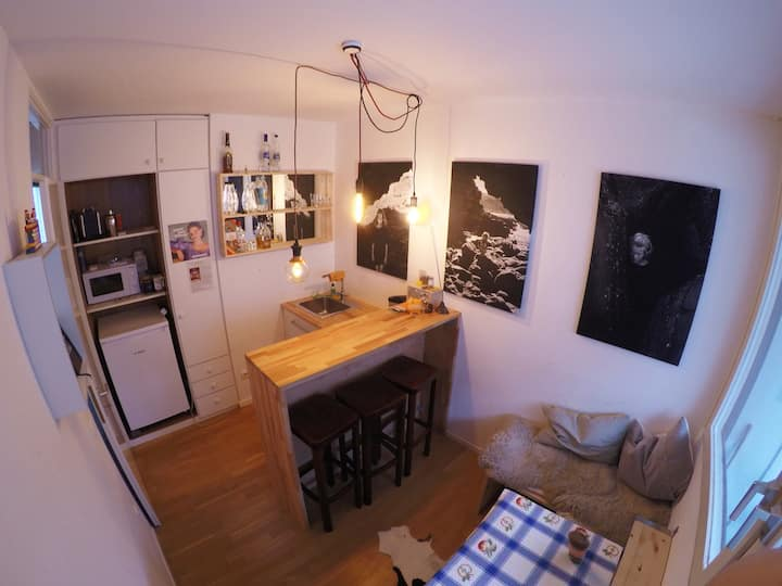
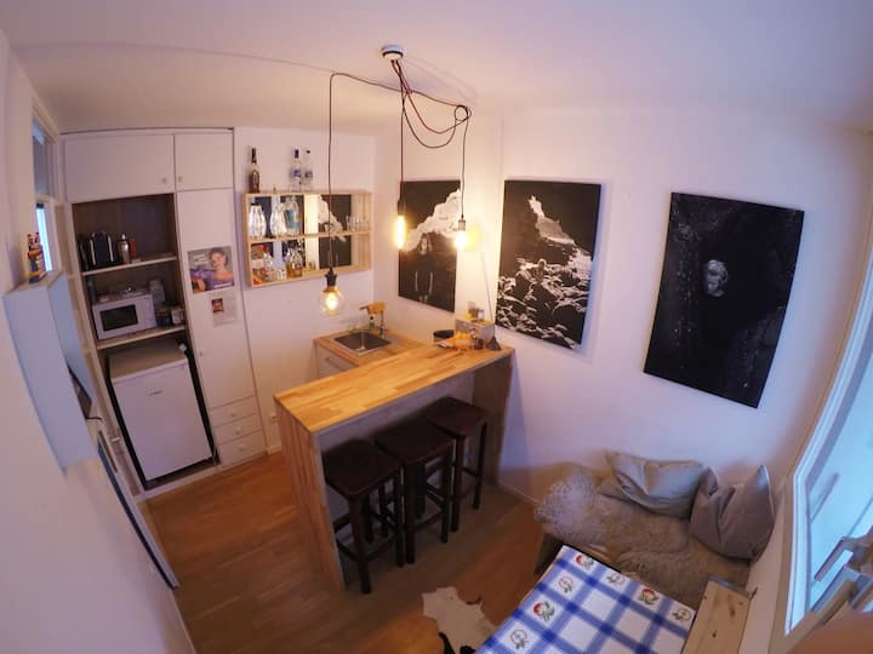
- coffee cup (577, 547)
